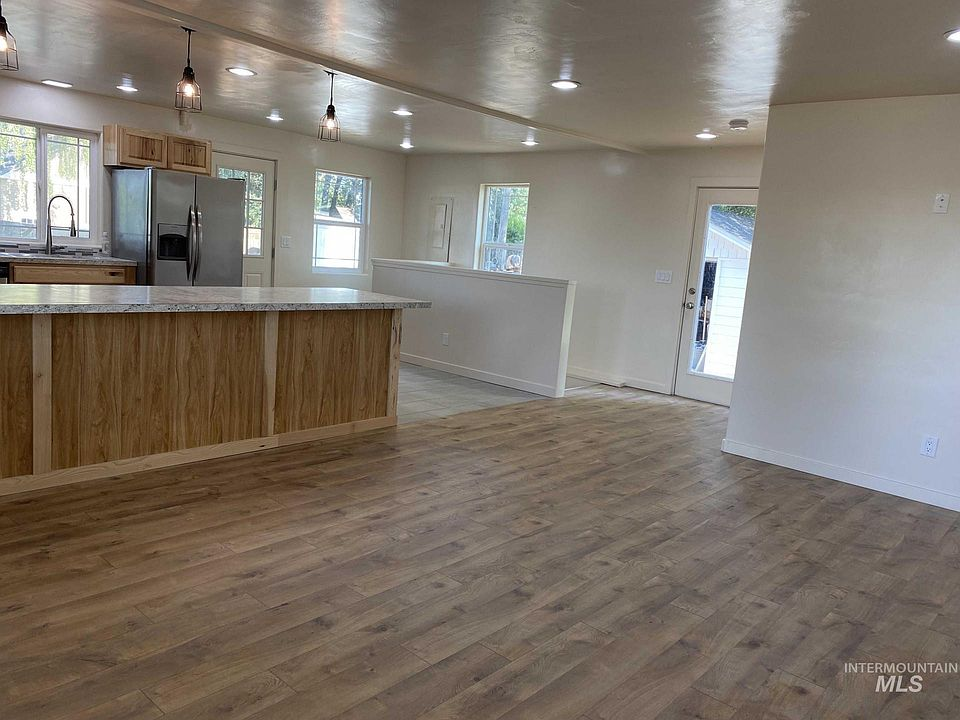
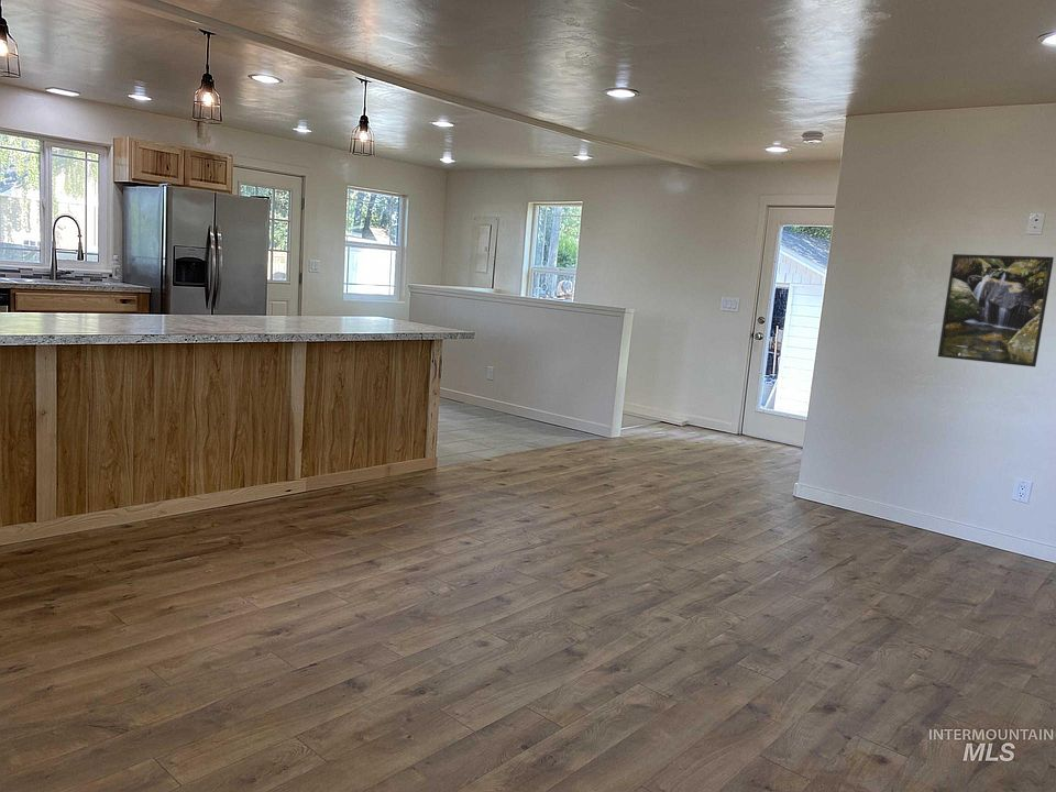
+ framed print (992, 309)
